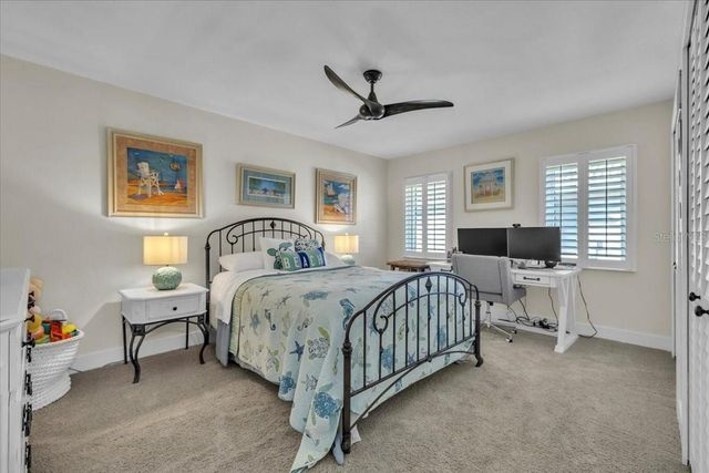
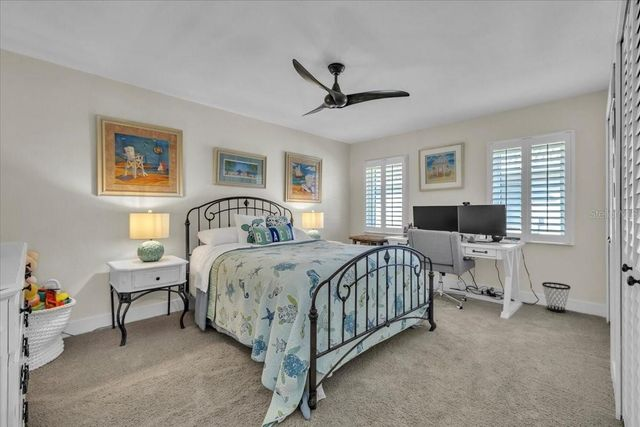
+ wastebasket (555, 297)
